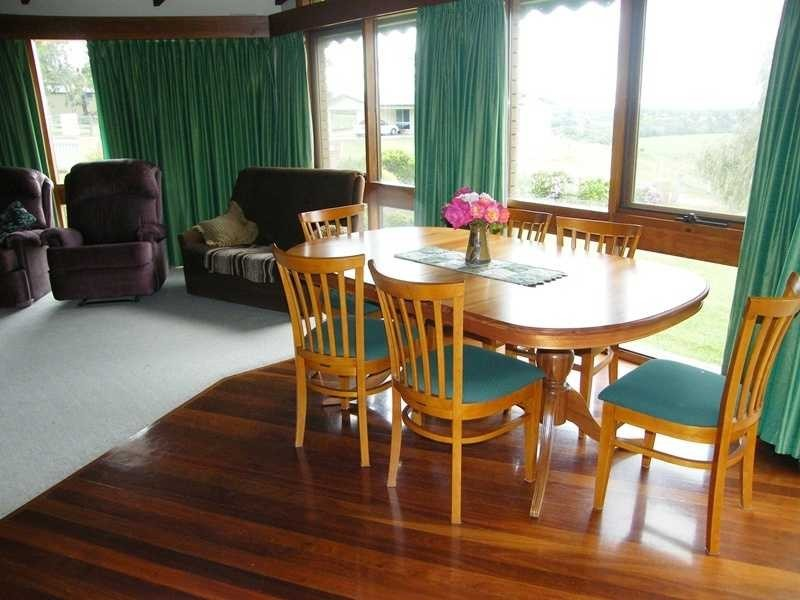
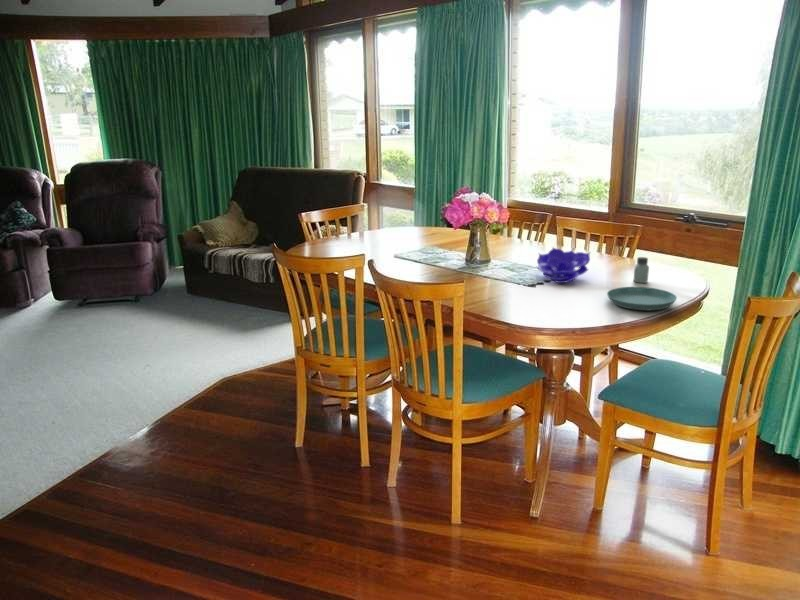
+ saucer (640, 299)
+ saltshaker (641, 269)
+ decorative bowl (561, 264)
